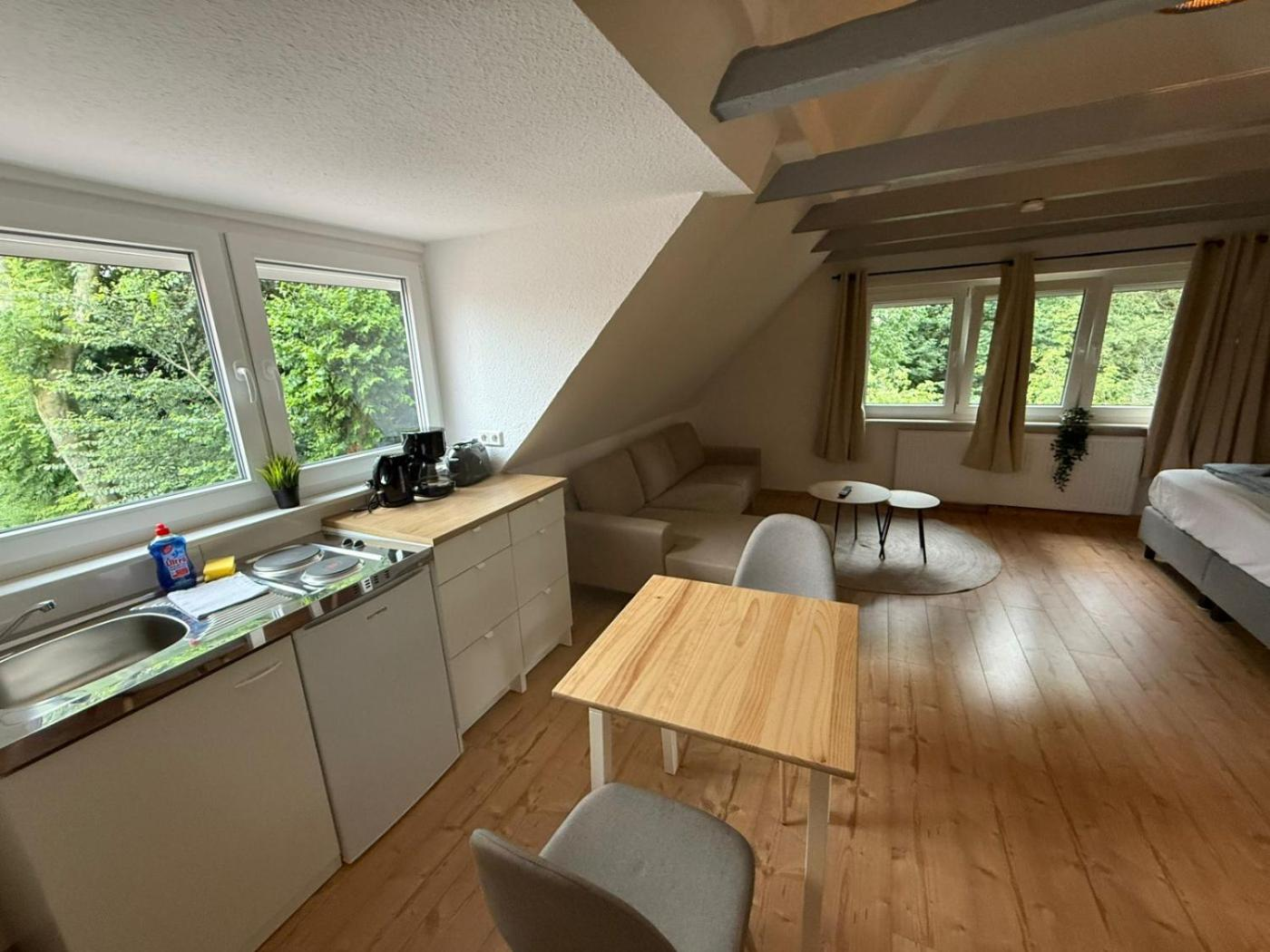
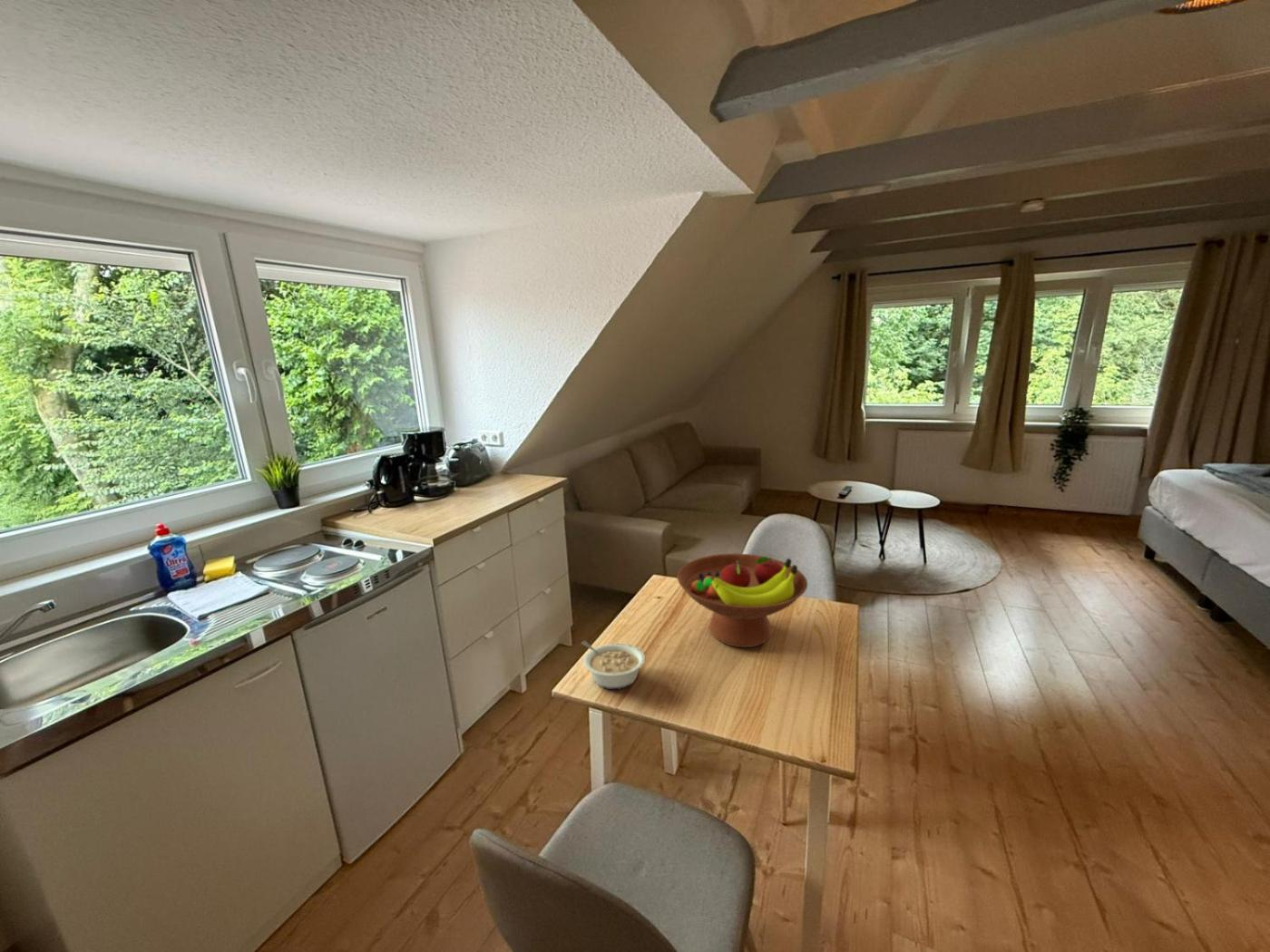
+ fruit bowl (740, 594)
+ legume (611, 665)
